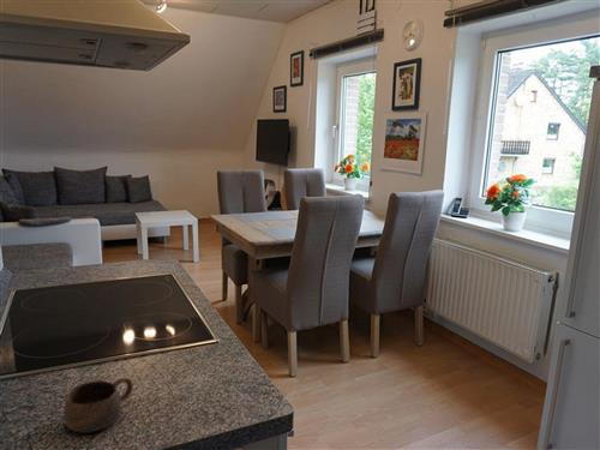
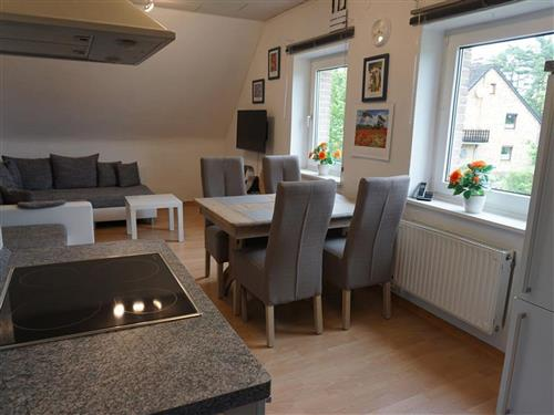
- cup (101, 402)
